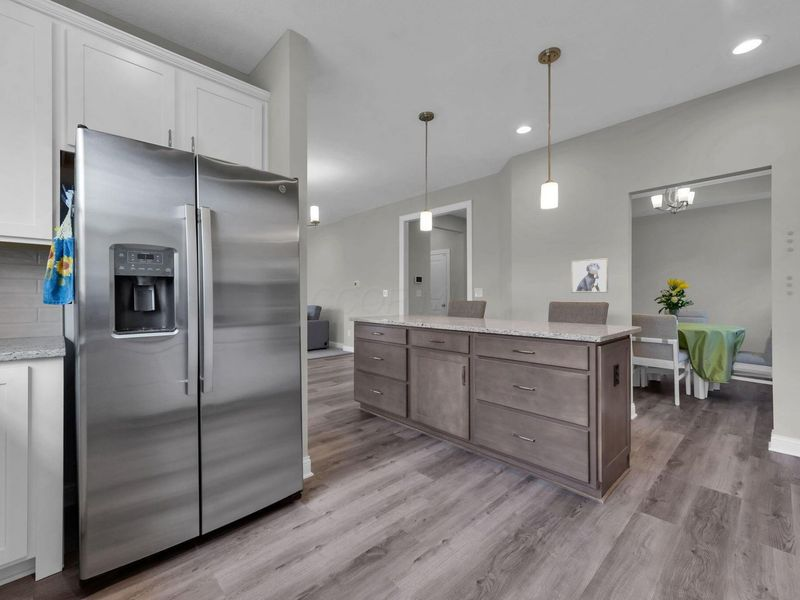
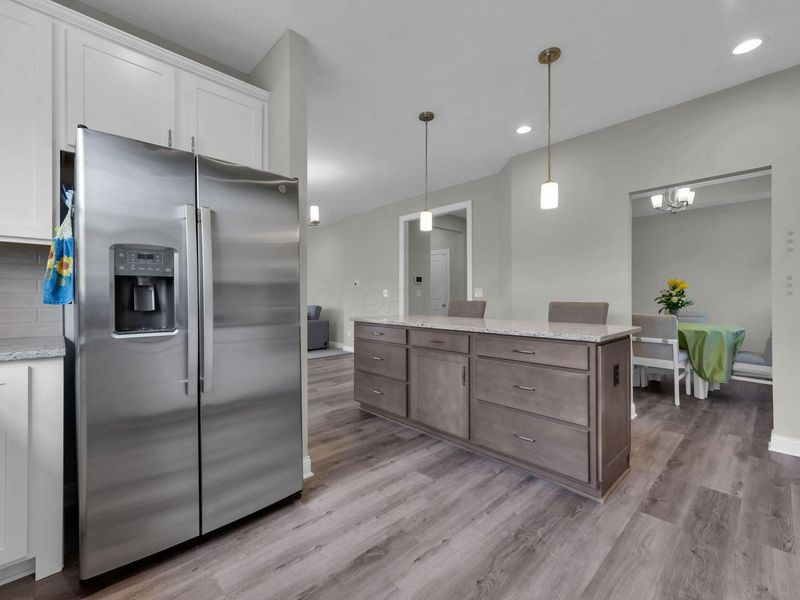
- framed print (589, 276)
